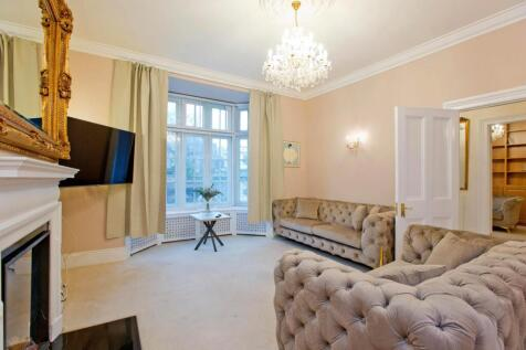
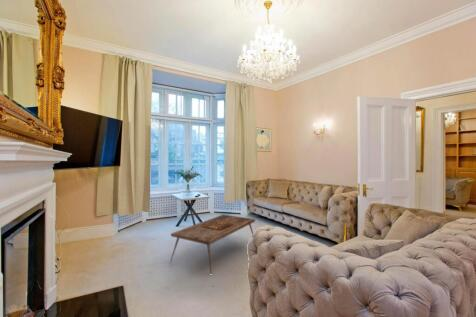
+ coffee table (217, 236)
